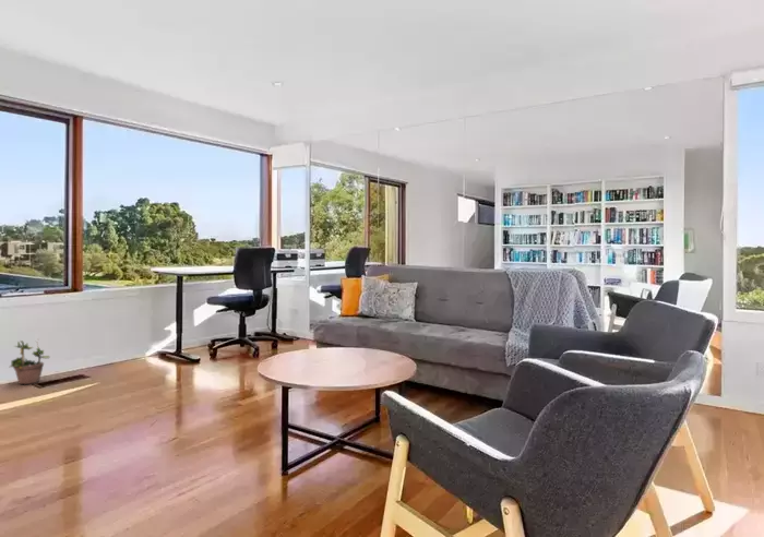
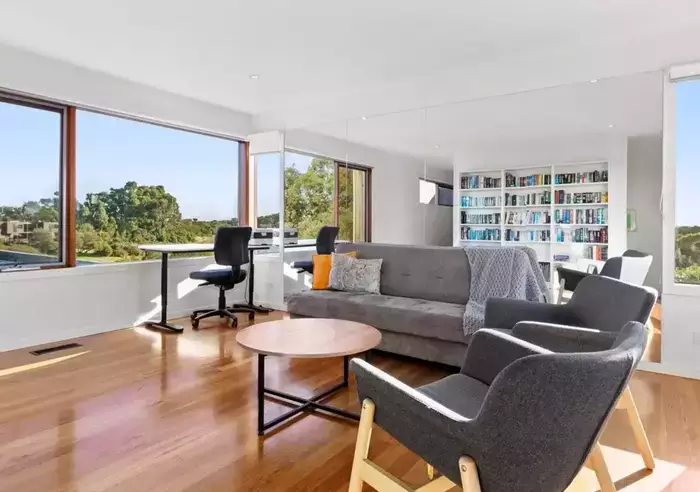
- potted plant (26, 359)
